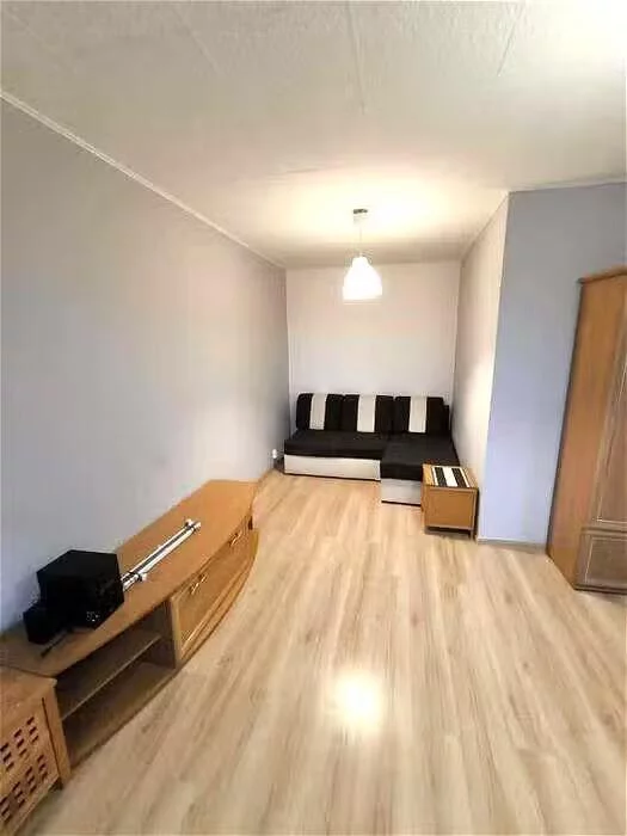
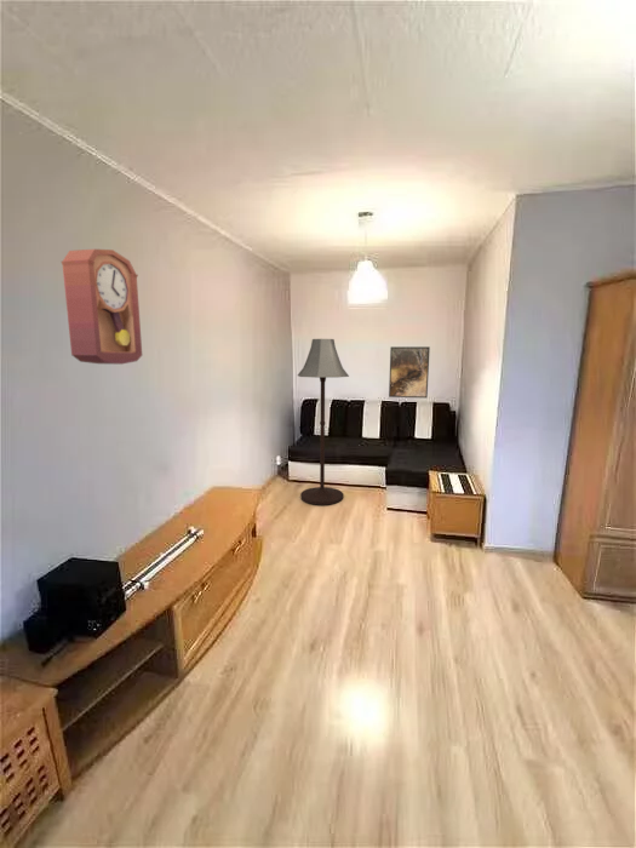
+ floor lamp (322, 420)
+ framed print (408, 372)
+ pendulum clock (105, 308)
